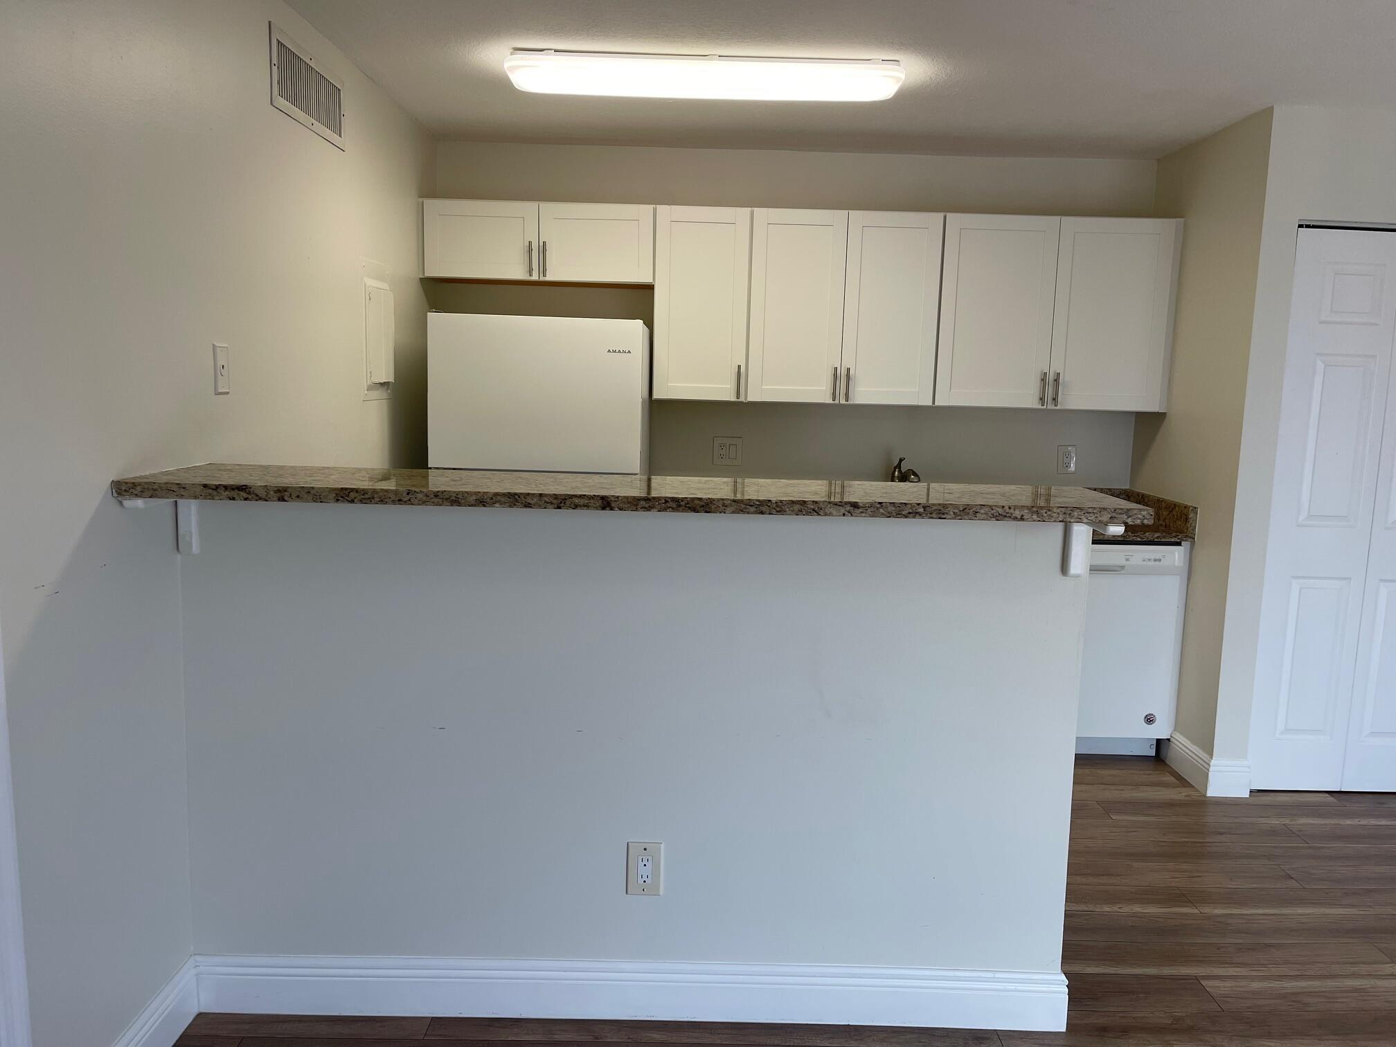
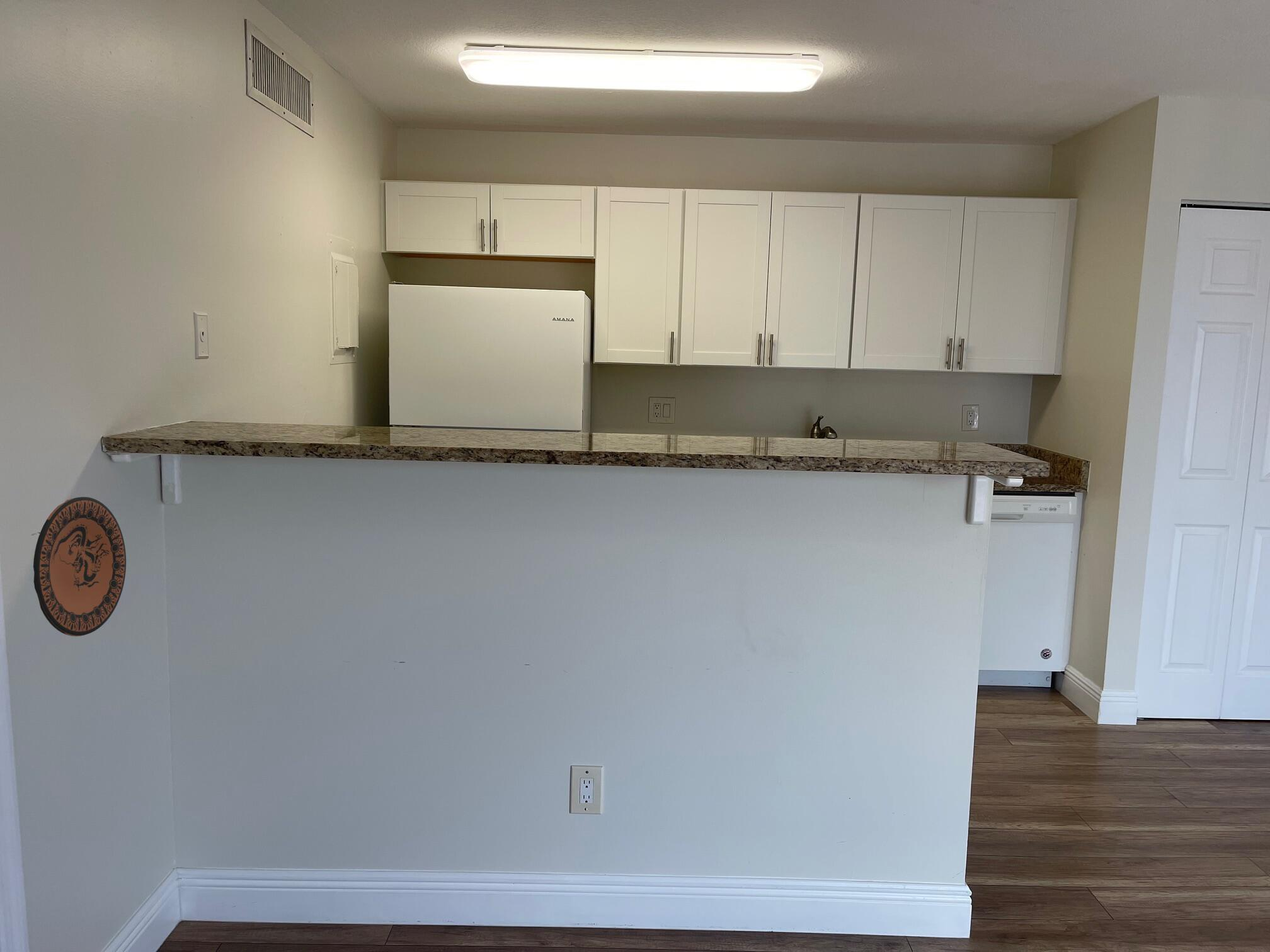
+ decorative plate (81, 565)
